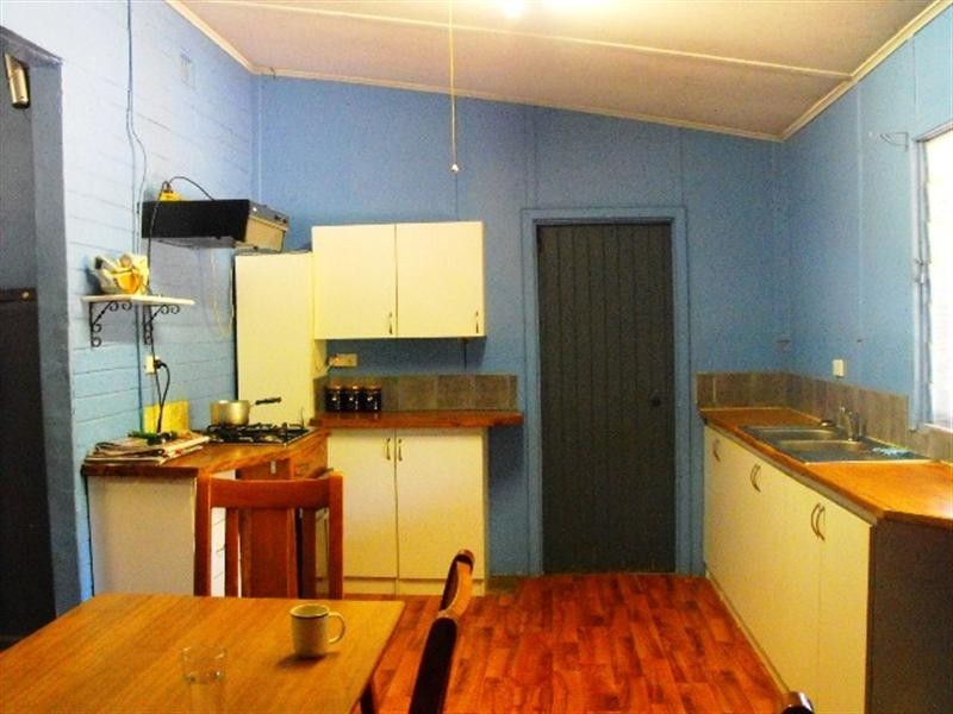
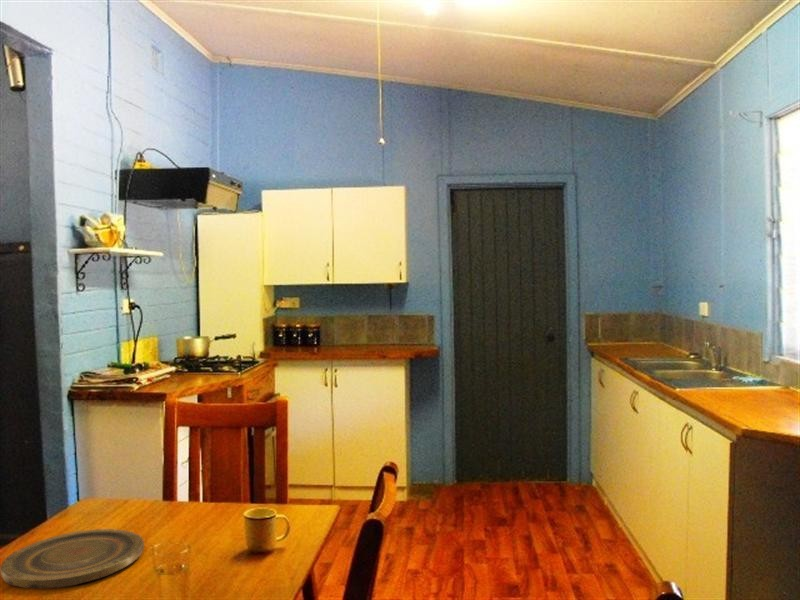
+ plate (75, 555)
